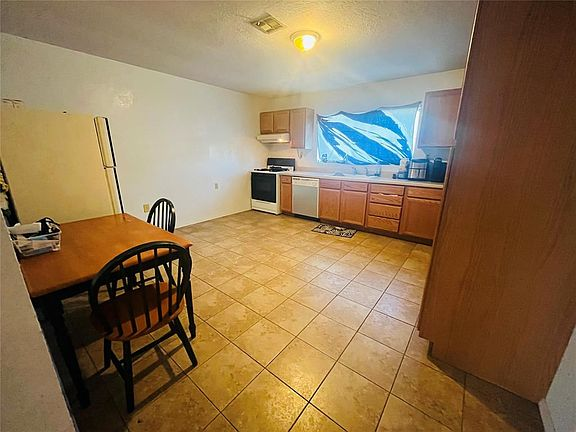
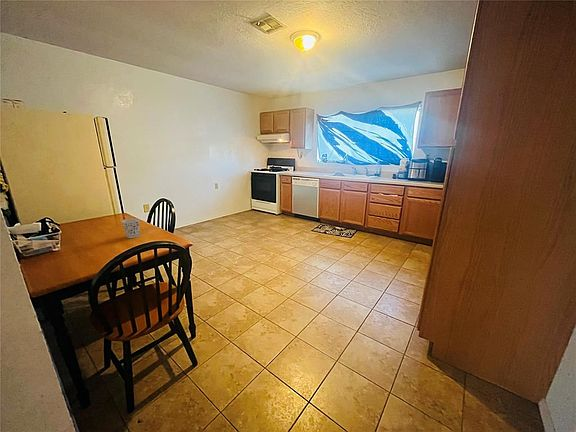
+ cup (132, 228)
